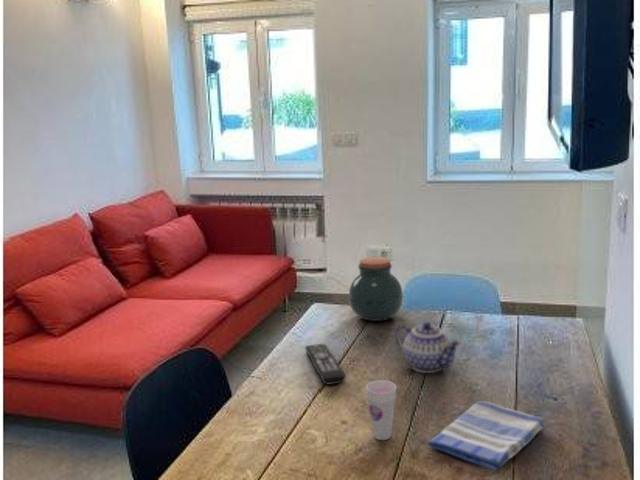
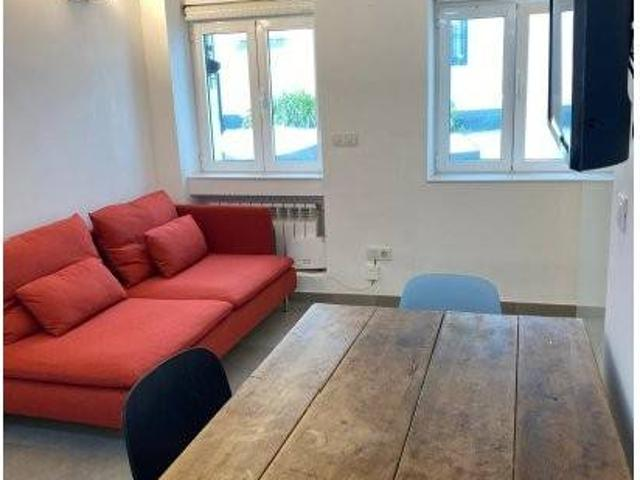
- remote control (324, 362)
- teapot (427, 344)
- dish towel (487, 431)
- cup (381, 411)
- jar (375, 289)
